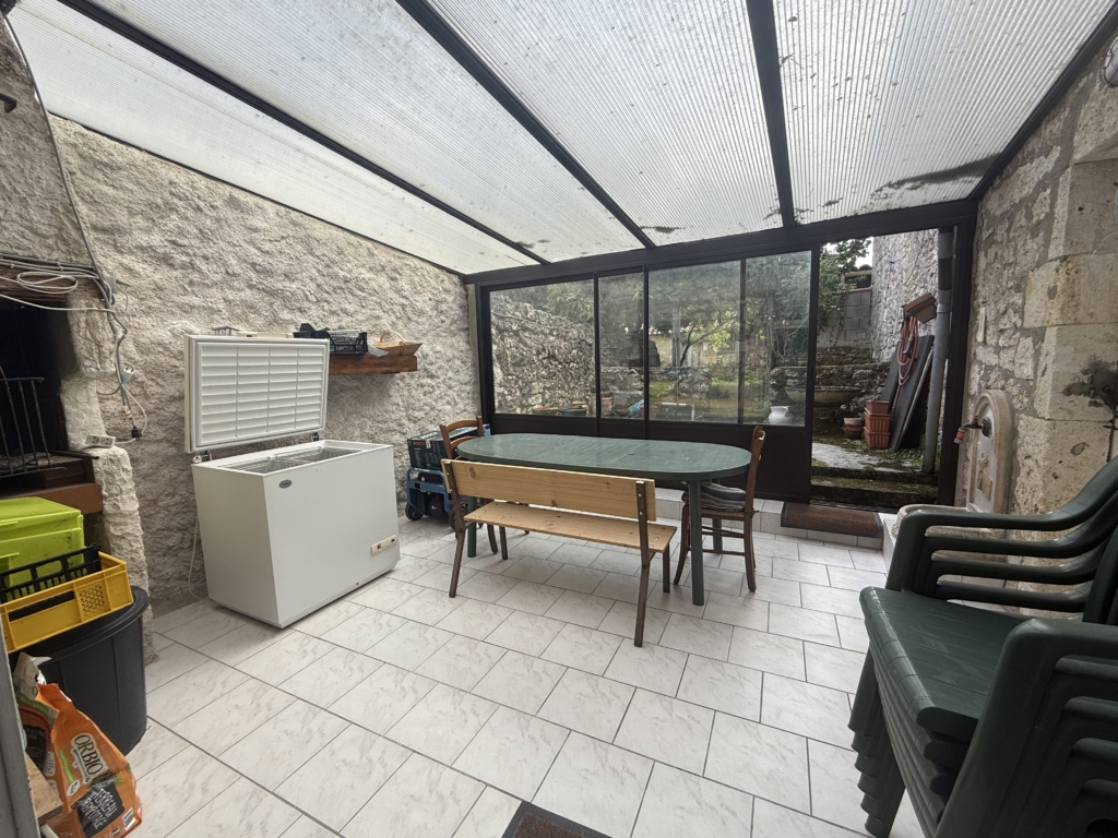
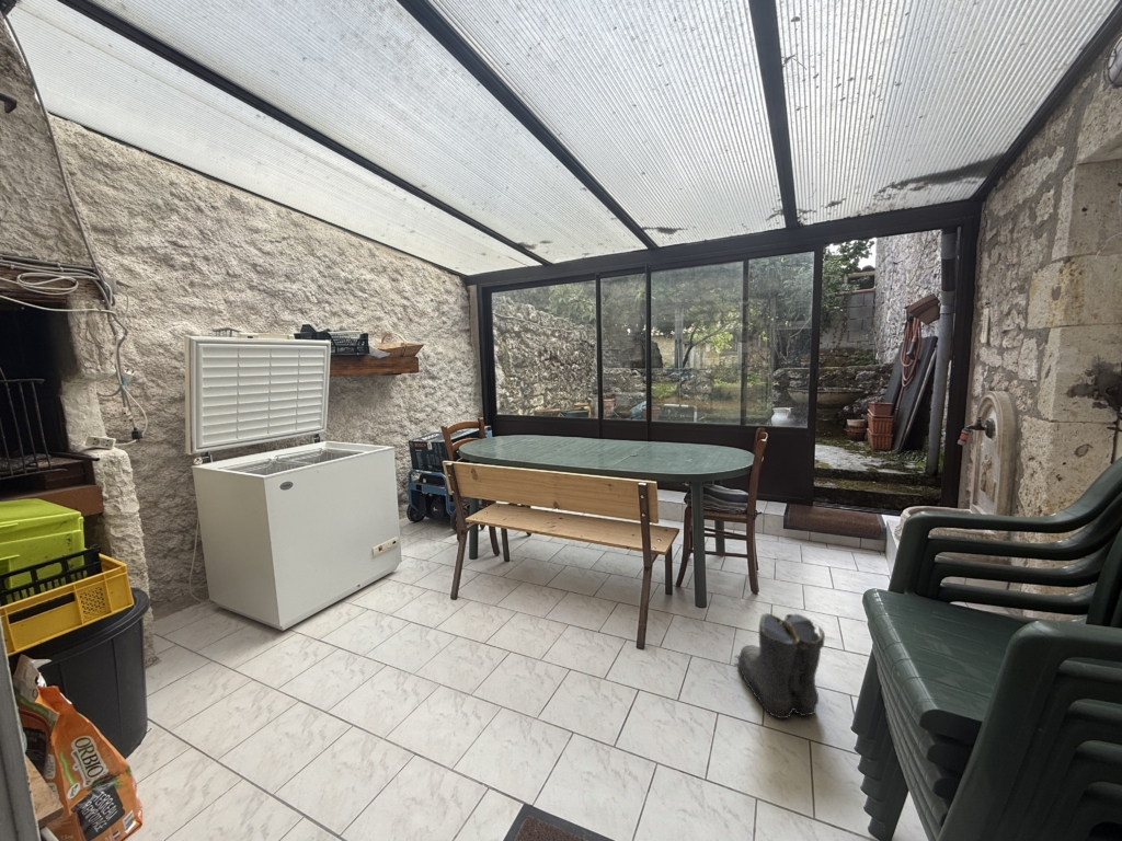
+ boots (779, 649)
